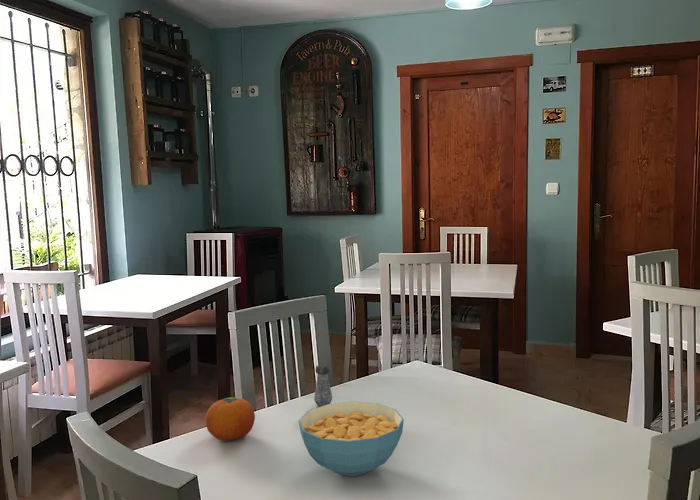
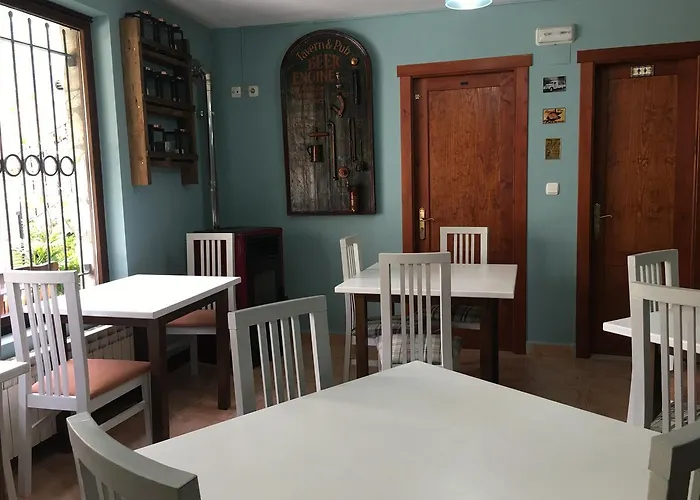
- salt shaker (322, 385)
- fruit (230, 418)
- cereal bowl (351, 444)
